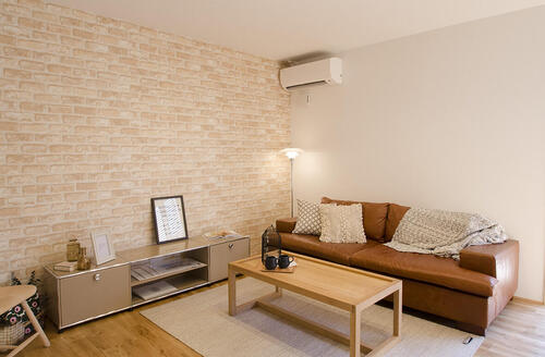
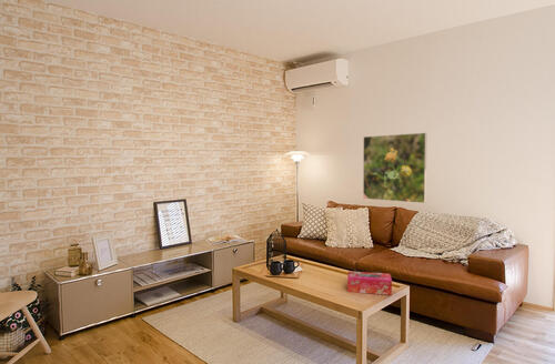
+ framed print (392, 168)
+ tissue box (369, 282)
